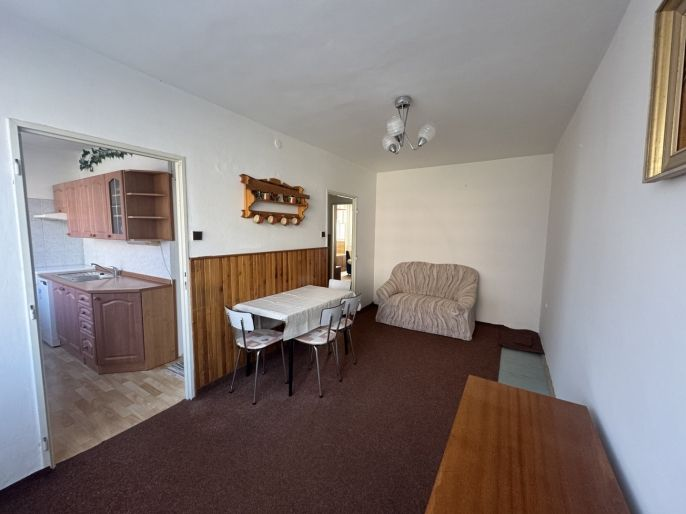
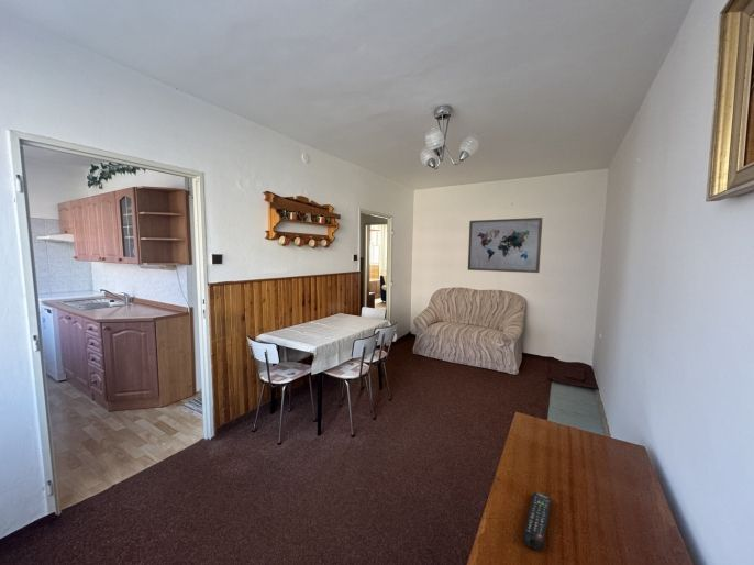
+ wall art (502, 245)
+ remote control (537, 517)
